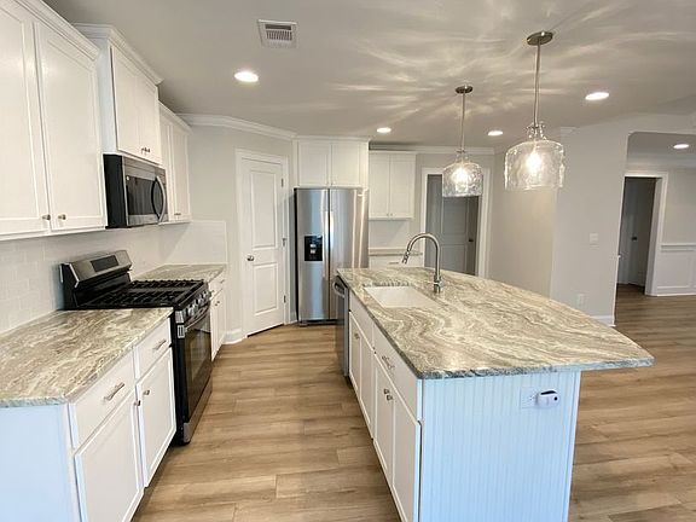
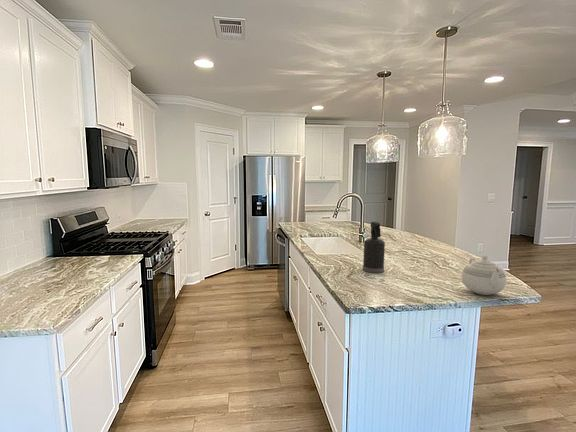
+ spray bottle (374, 245)
+ teapot (482, 273)
